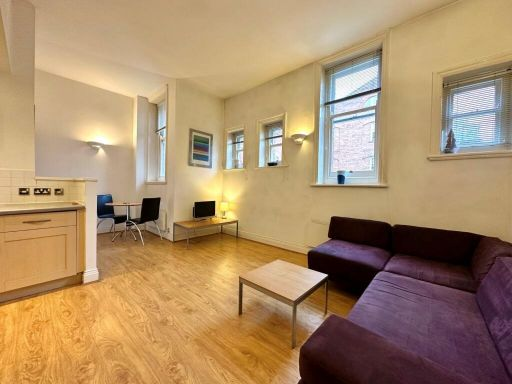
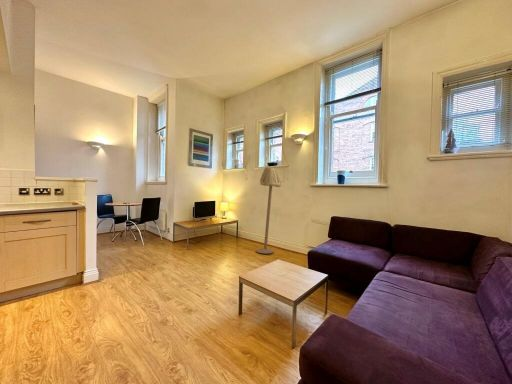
+ floor lamp (268, 208)
